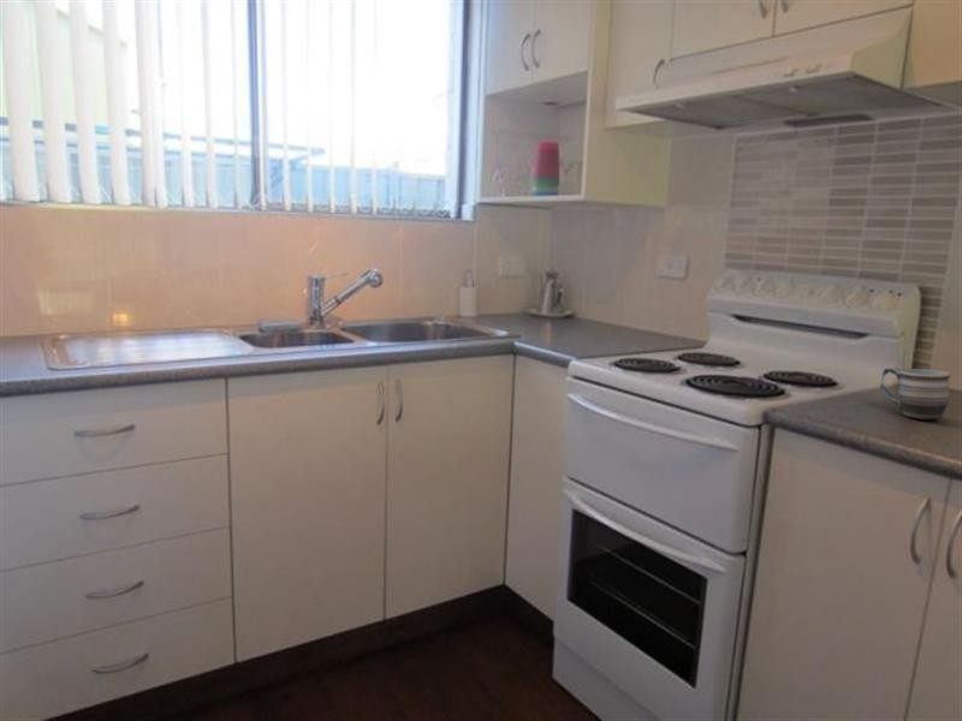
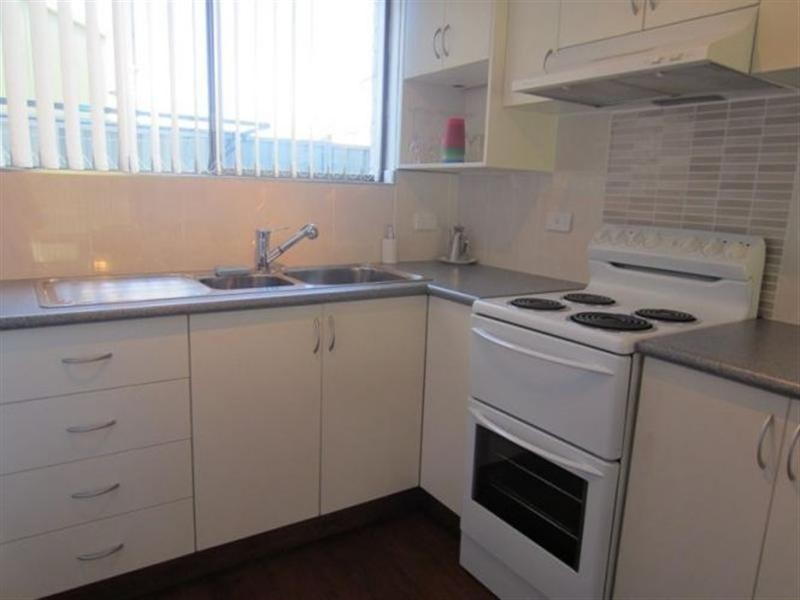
- mug (913, 392)
